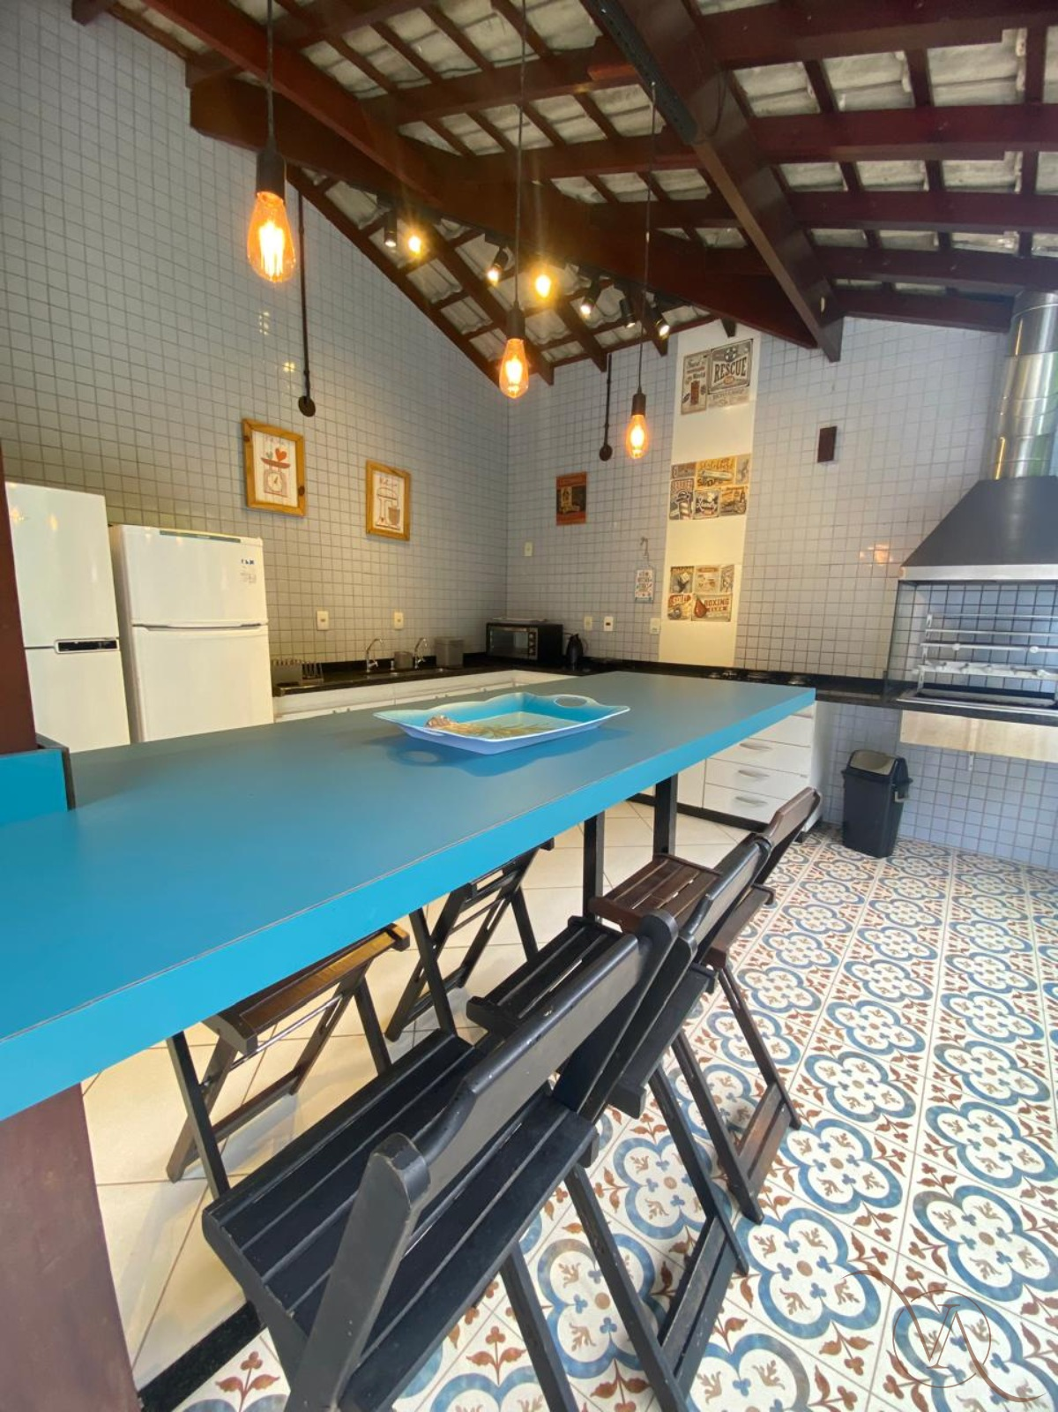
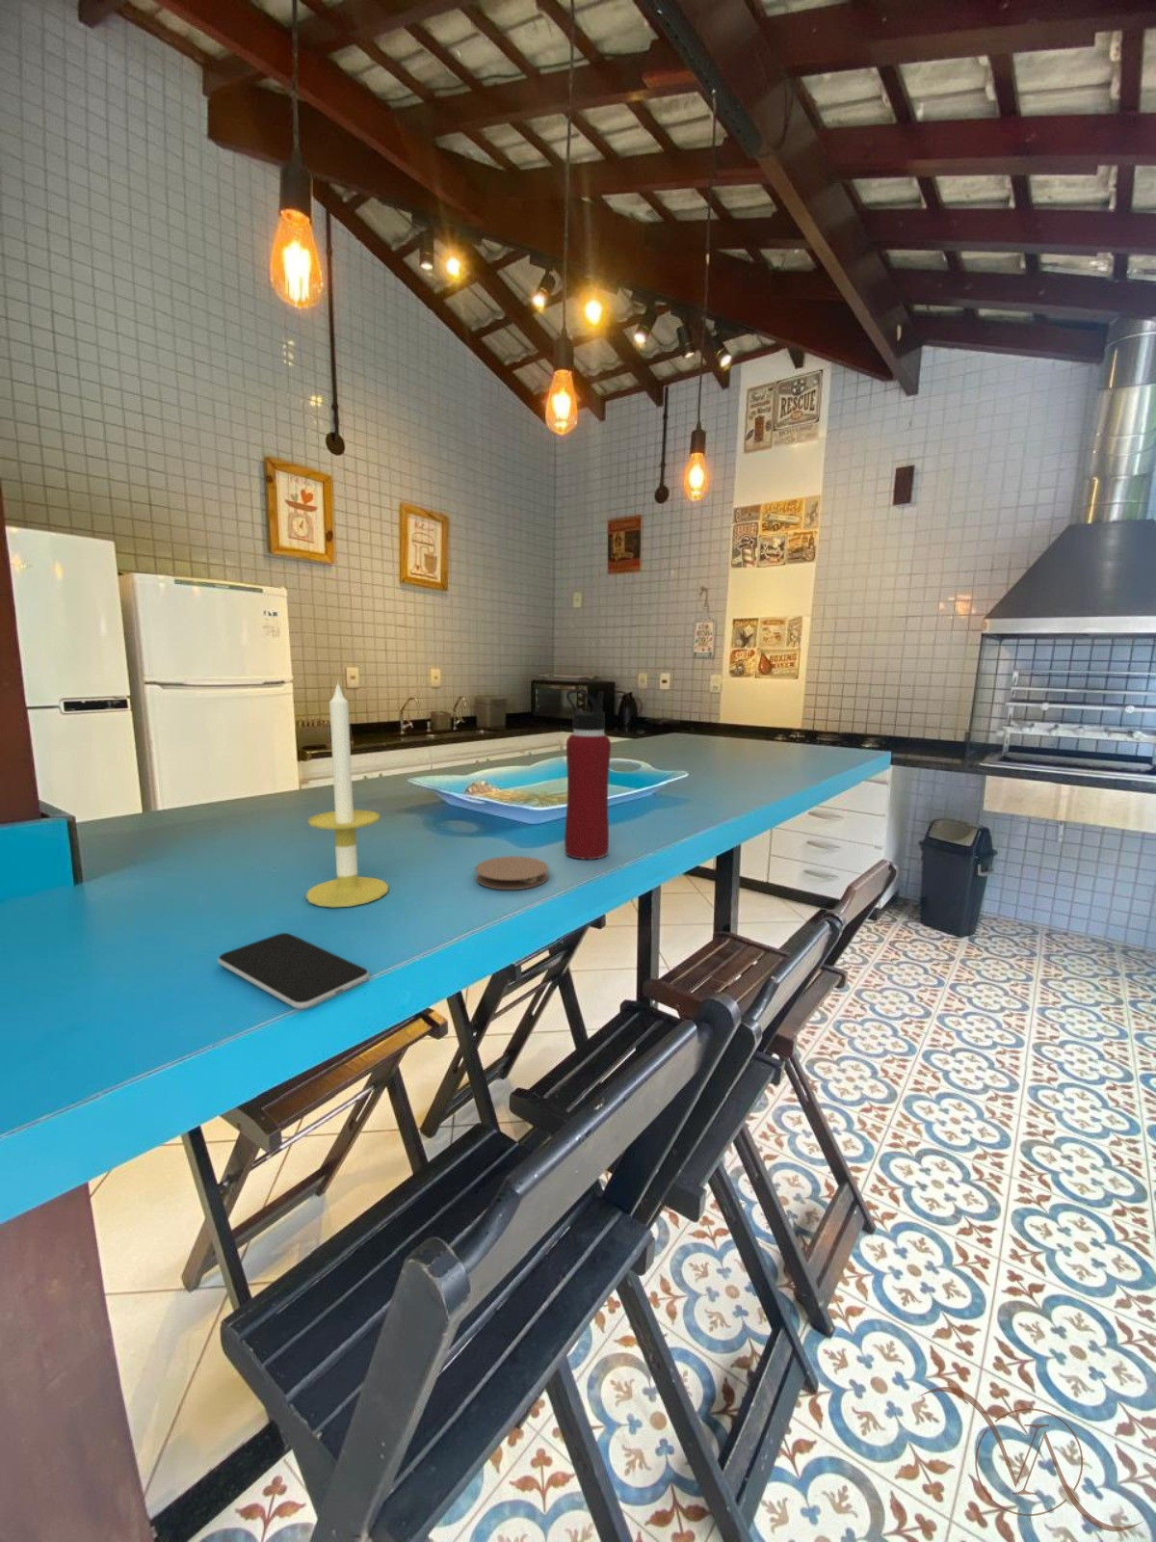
+ candle (342, 789)
+ smartphone (291, 966)
+ coaster (511, 872)
+ water bottle (588, 773)
